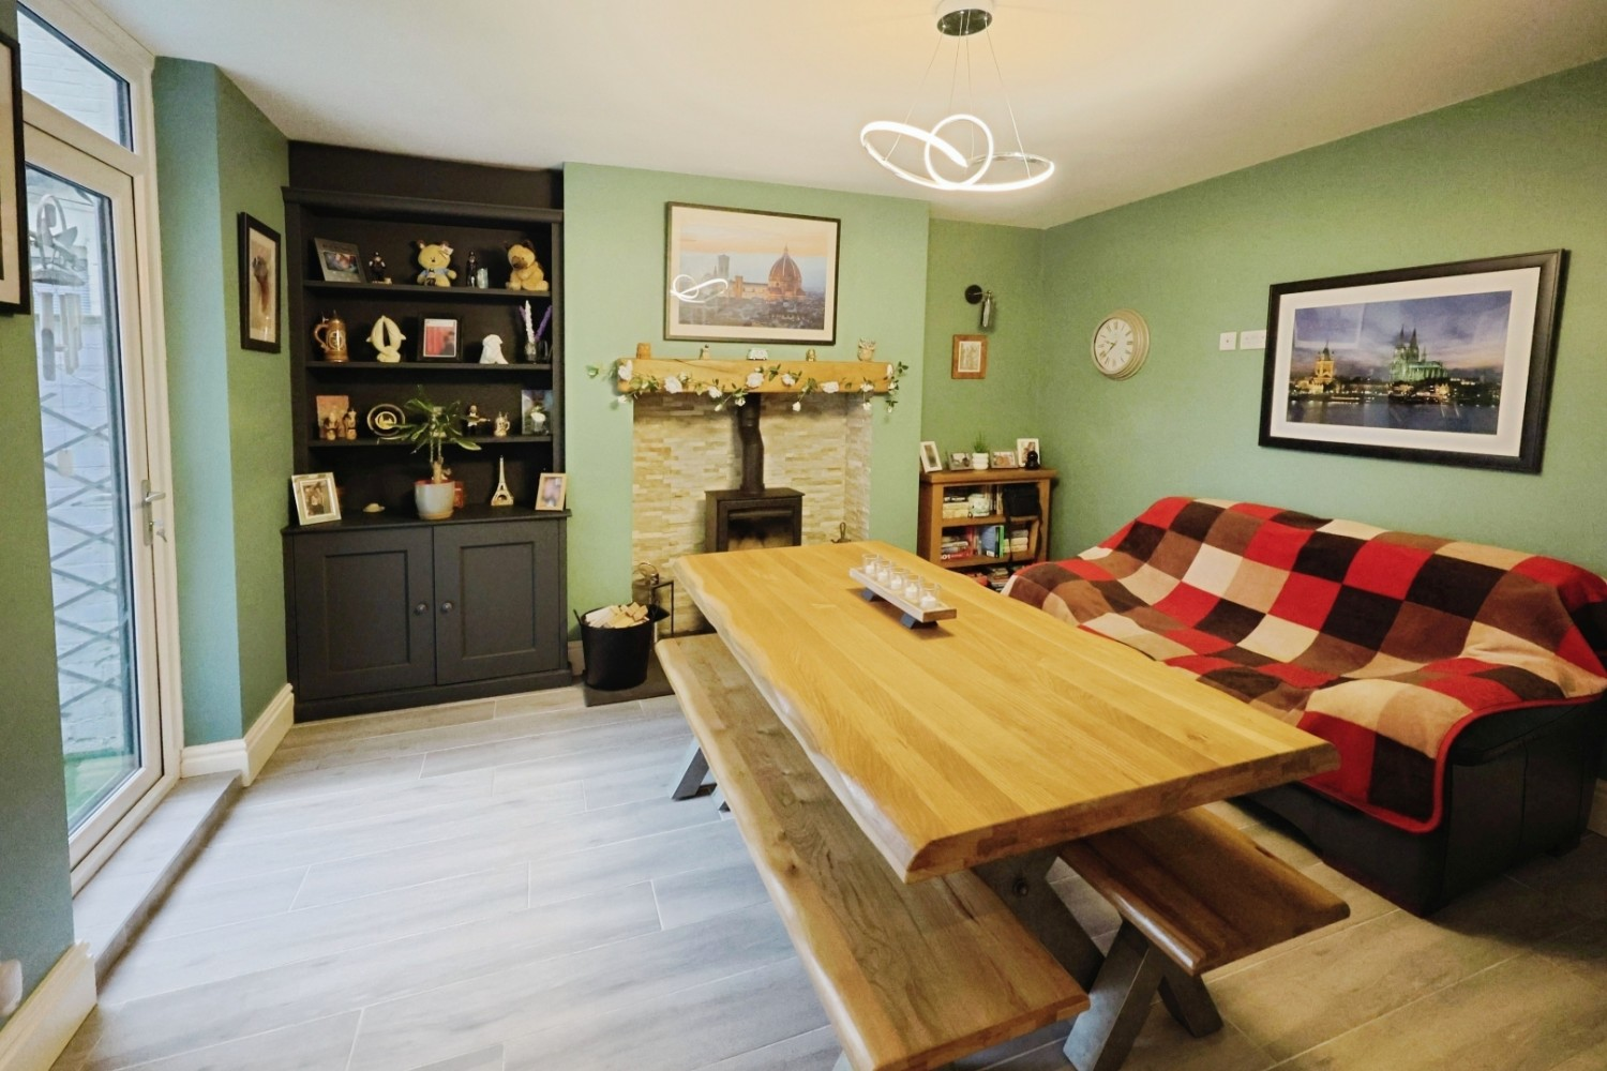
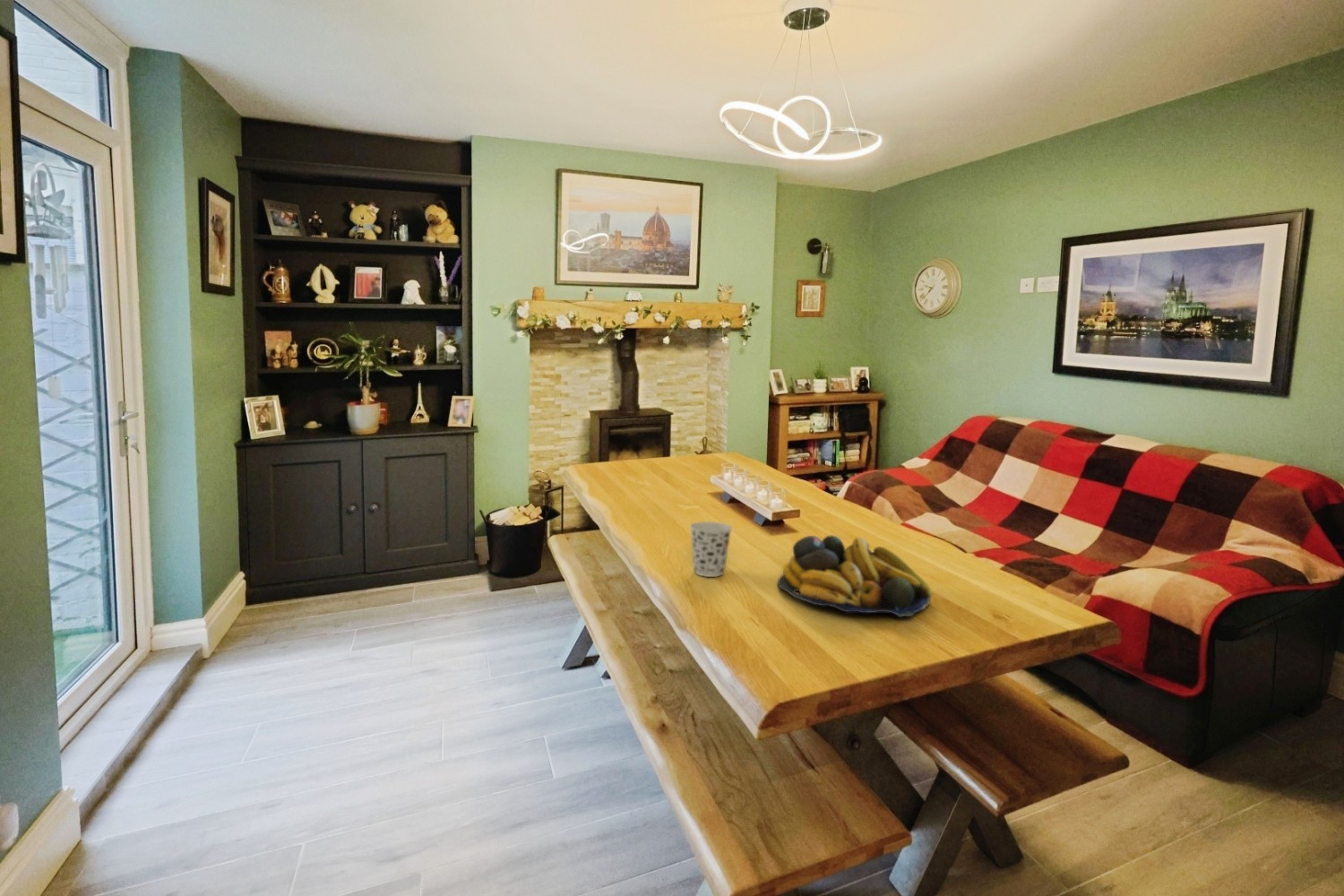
+ fruit bowl (852, 565)
+ cup (710, 549)
